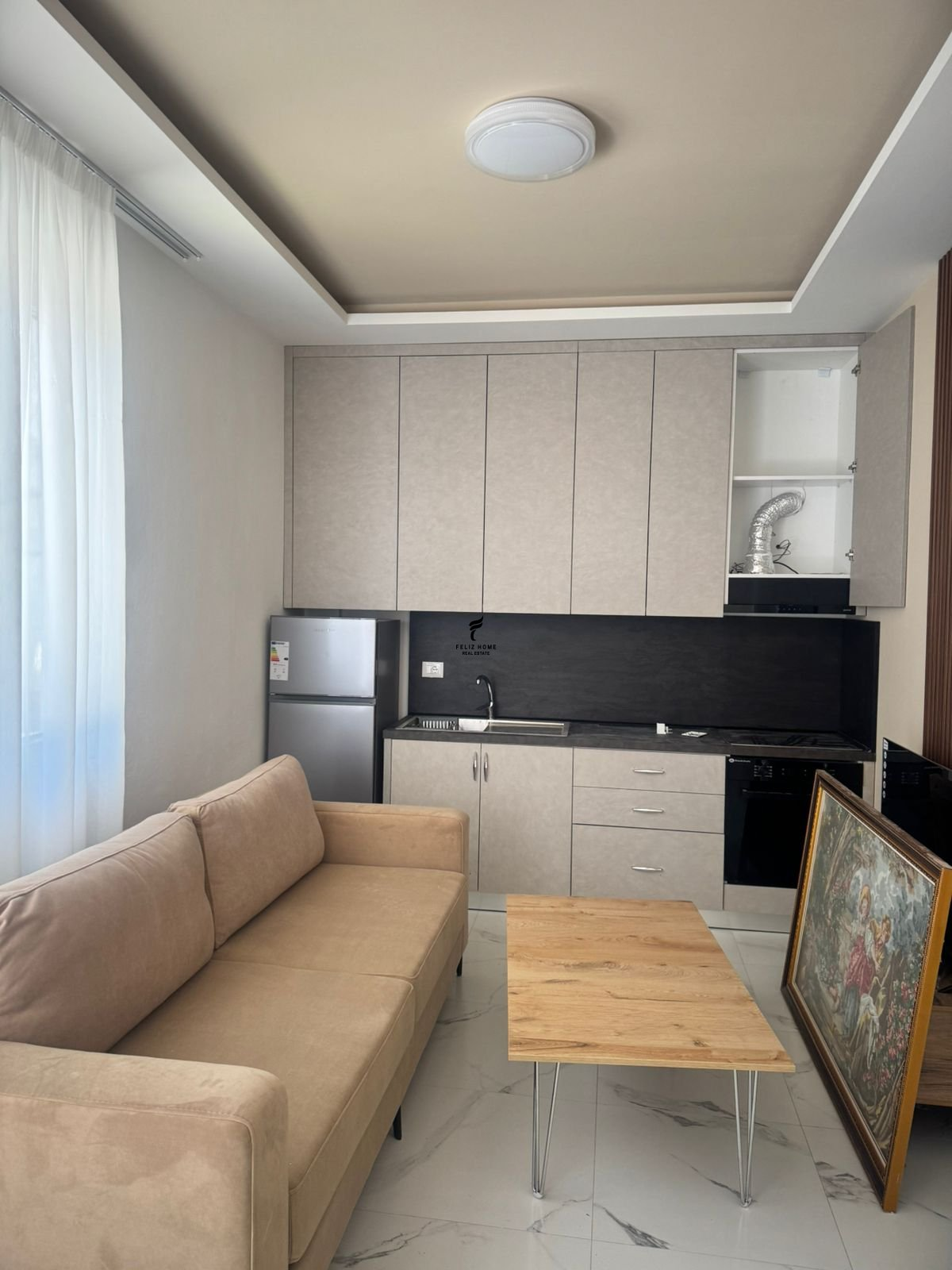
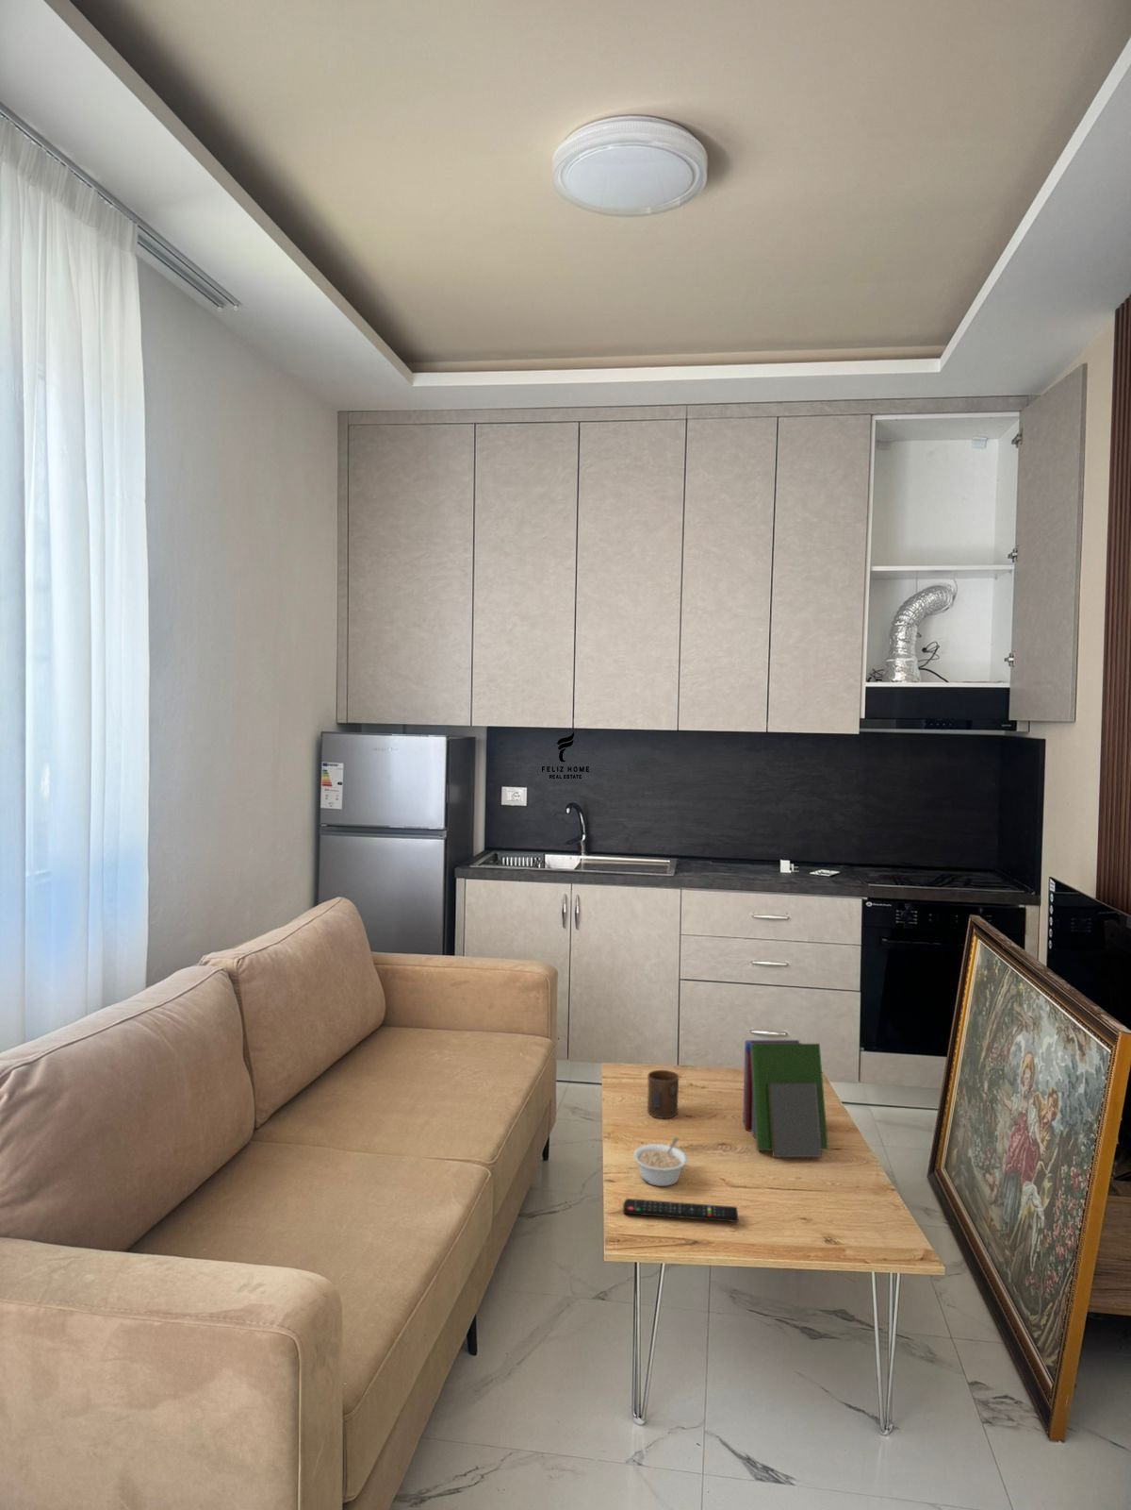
+ legume (659, 1164)
+ cup (662, 1094)
+ remote control (680, 1210)
+ book (783, 1091)
